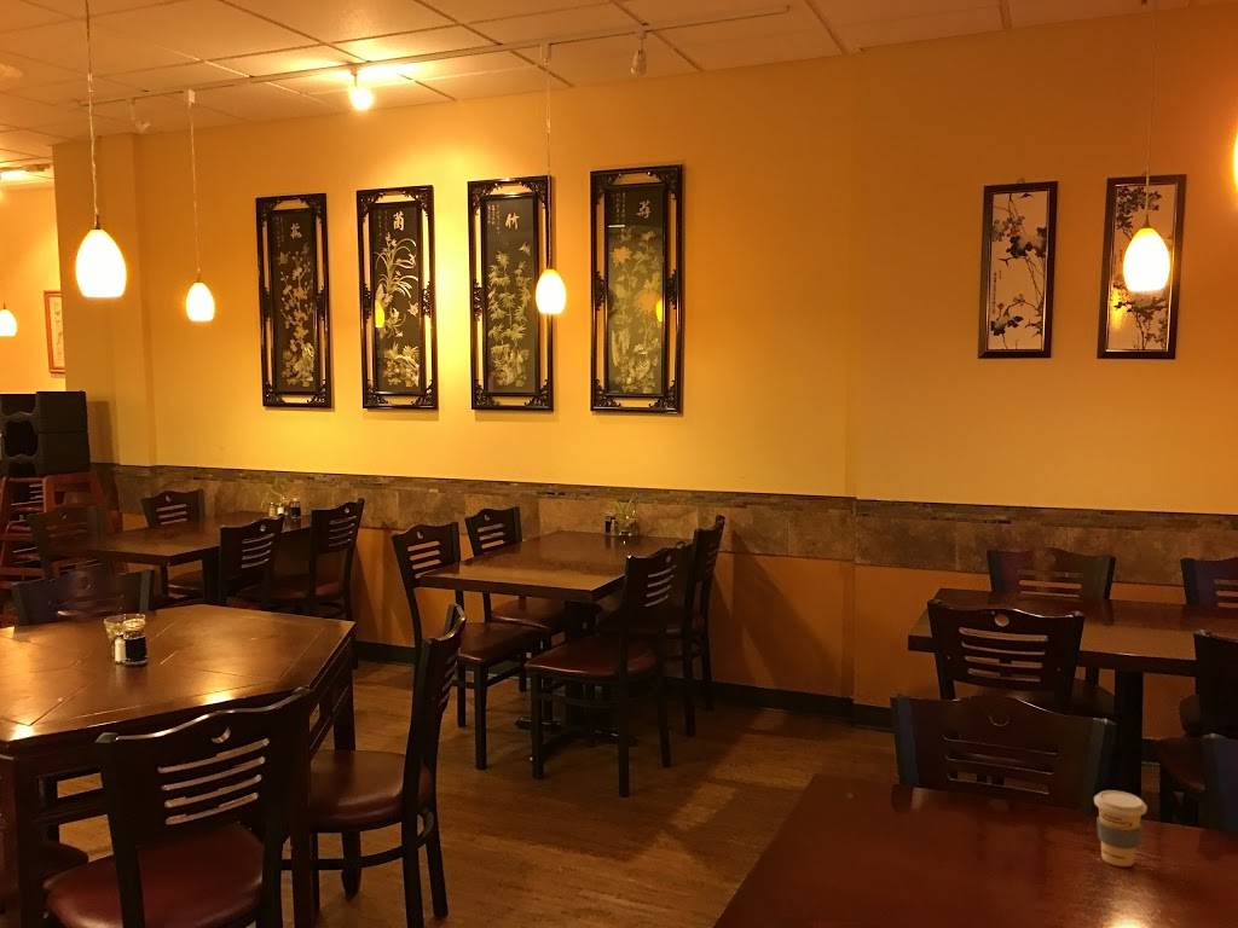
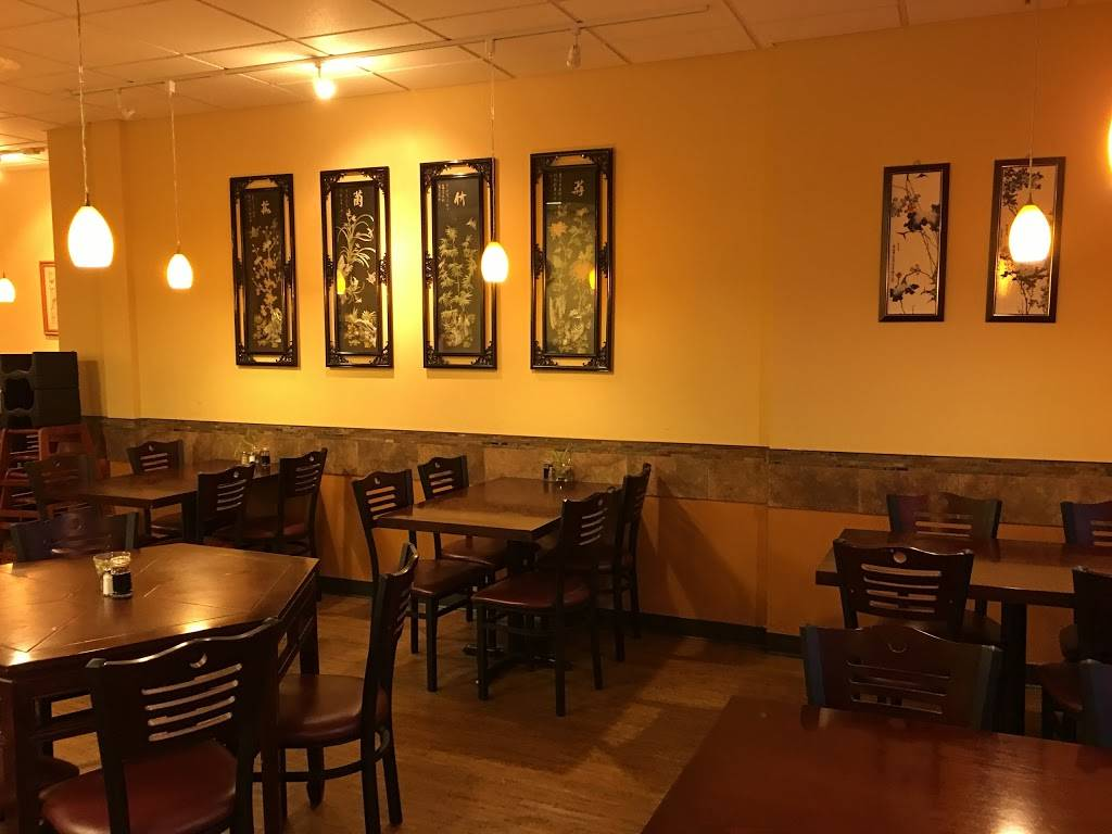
- coffee cup (1118, 829)
